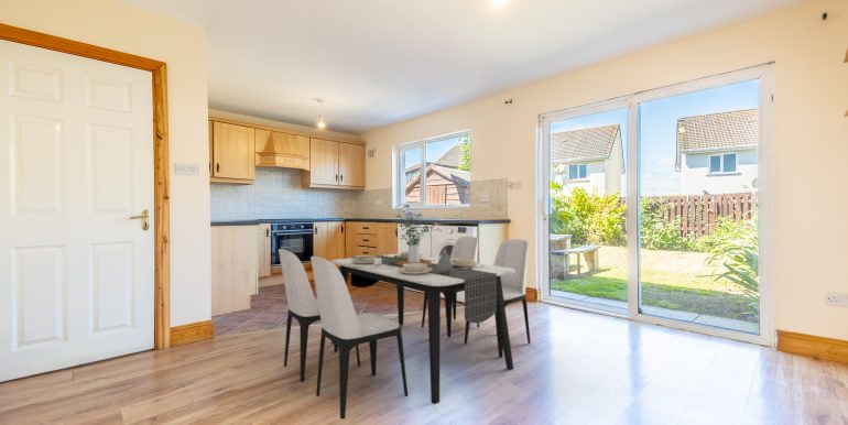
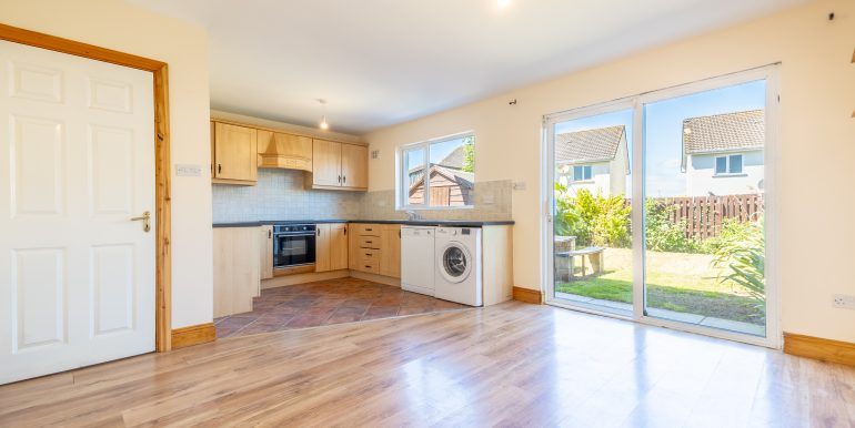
- dining table (415, 279)
